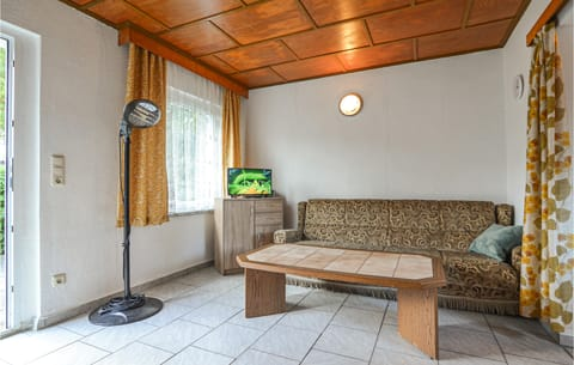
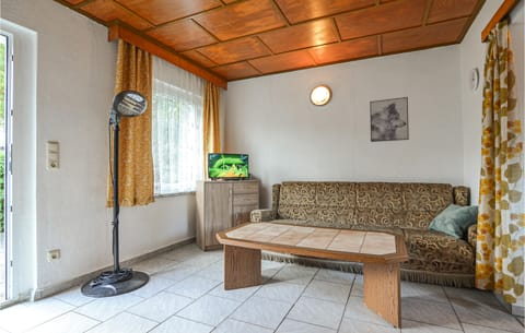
+ wall art (388, 120)
